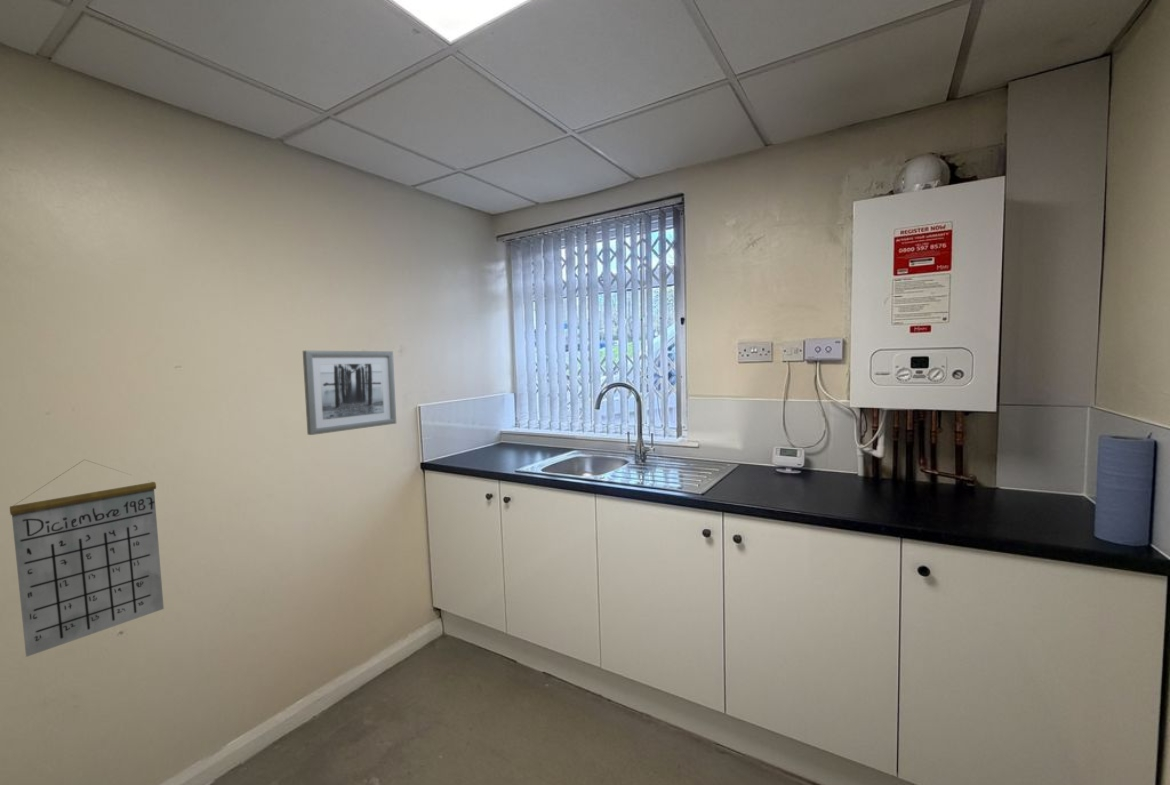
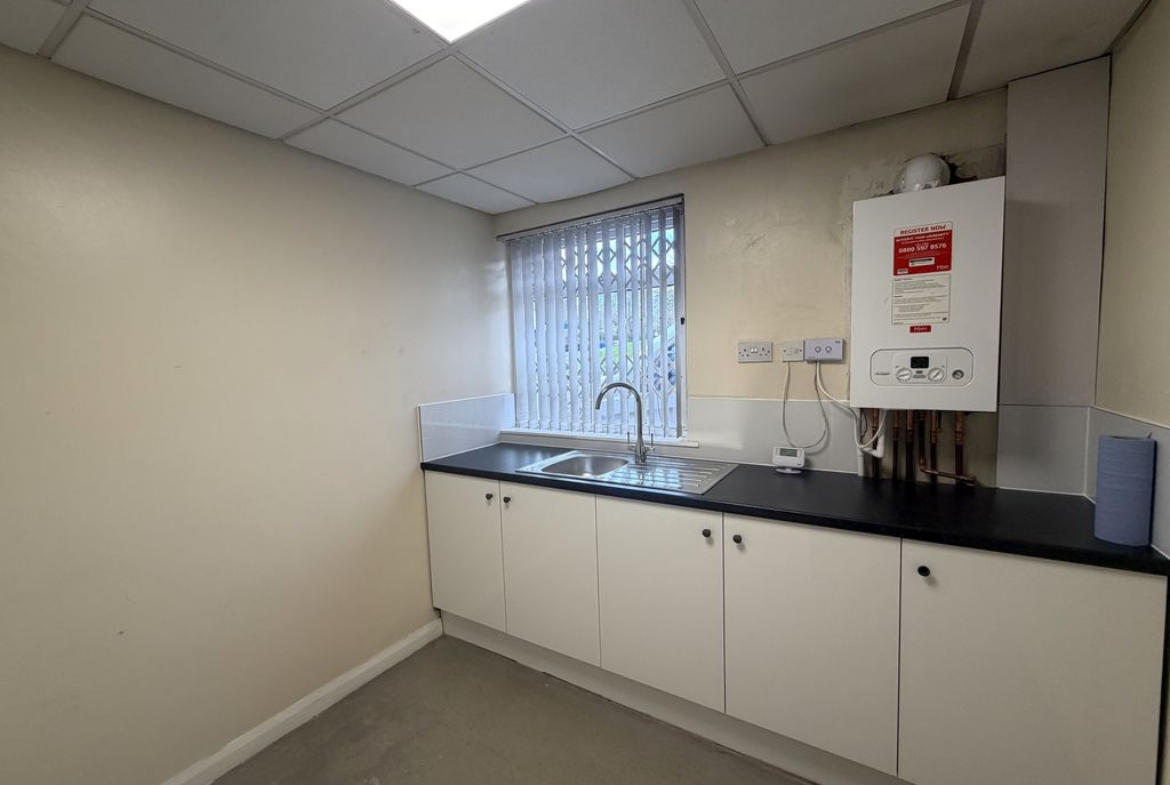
- wall art (353, 390)
- calendar (93, 546)
